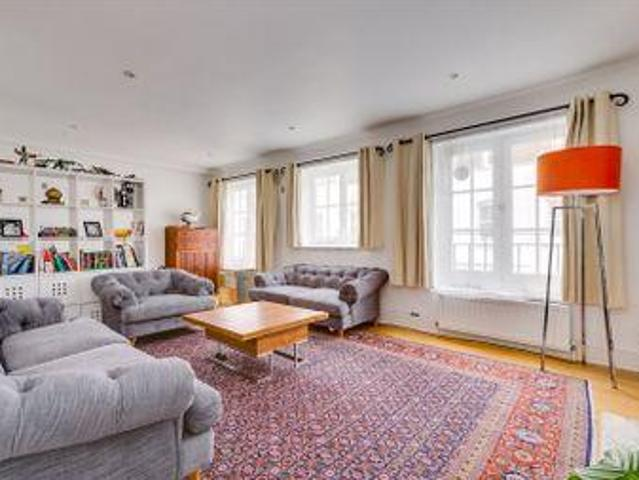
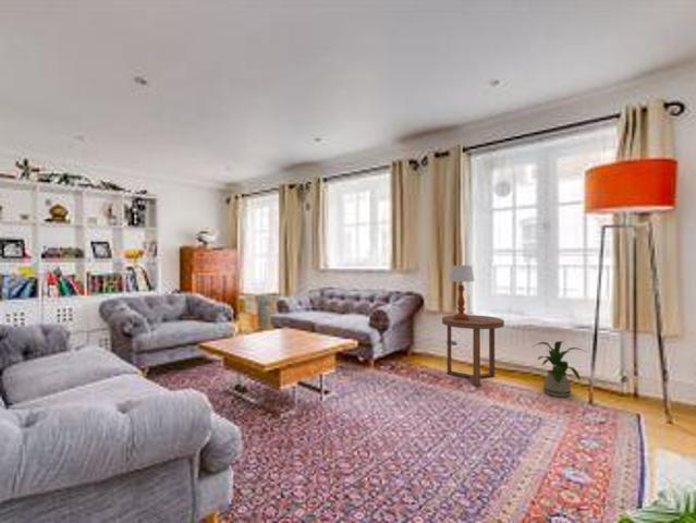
+ table lamp (461, 292)
+ house plant (559, 364)
+ side table (473, 348)
